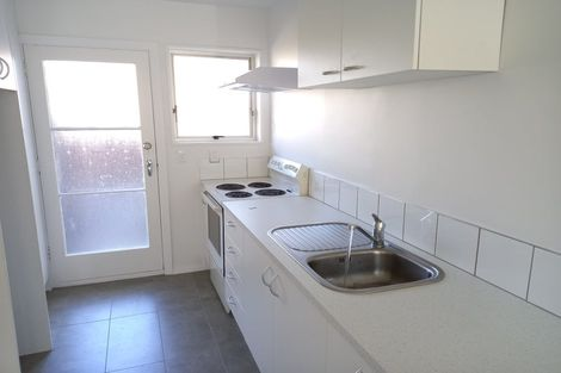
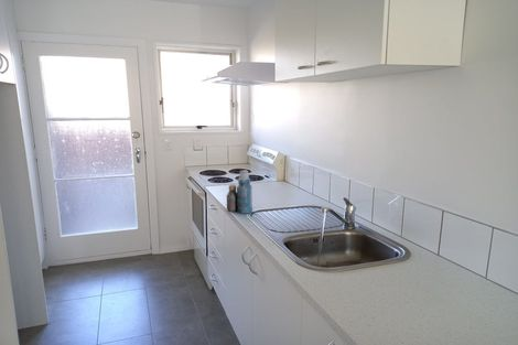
+ bottle (239, 191)
